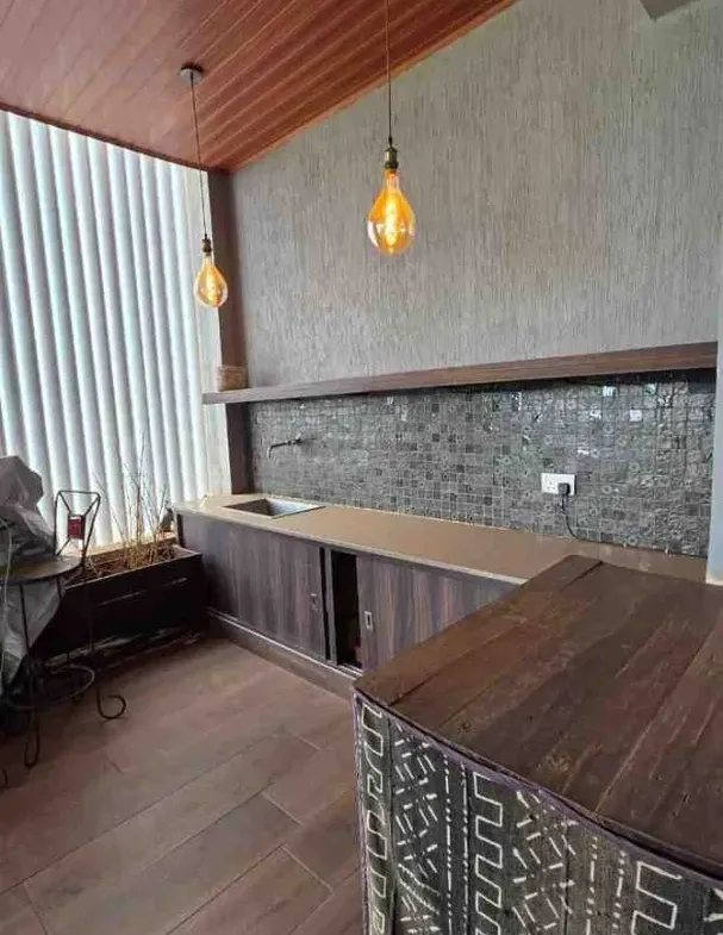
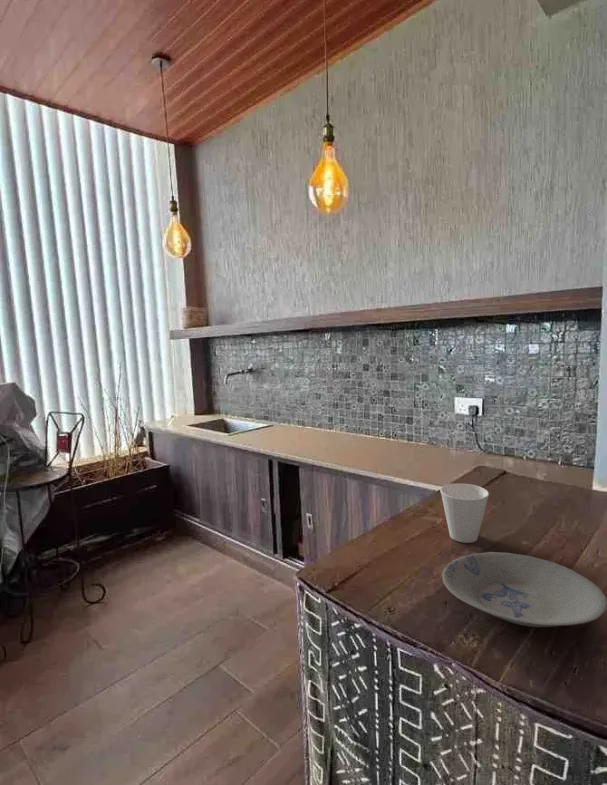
+ bowl (518, 592)
+ cup (463, 513)
